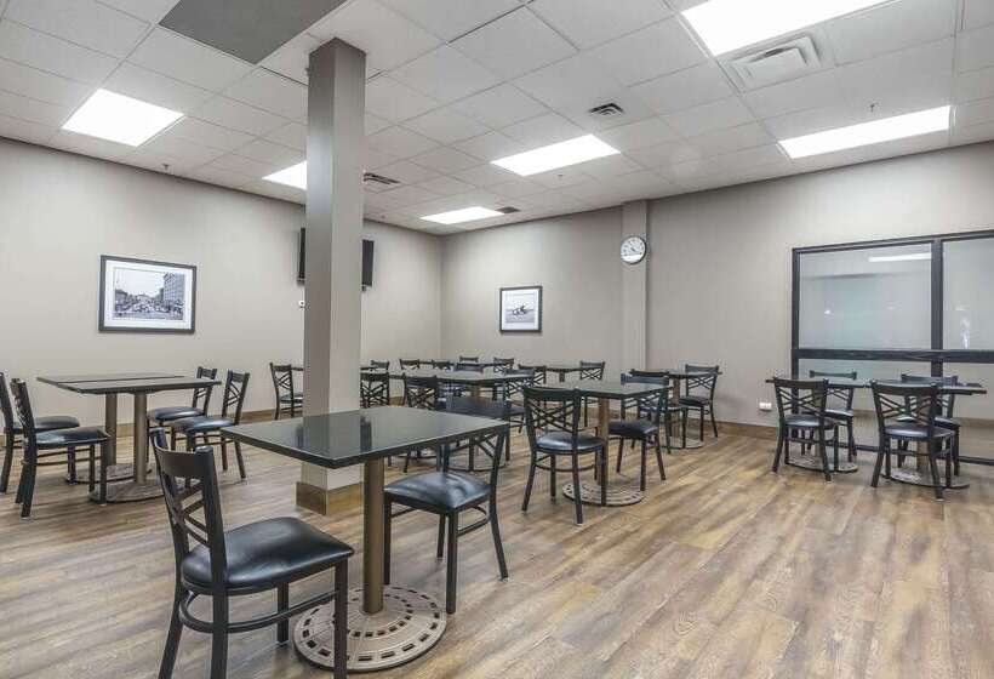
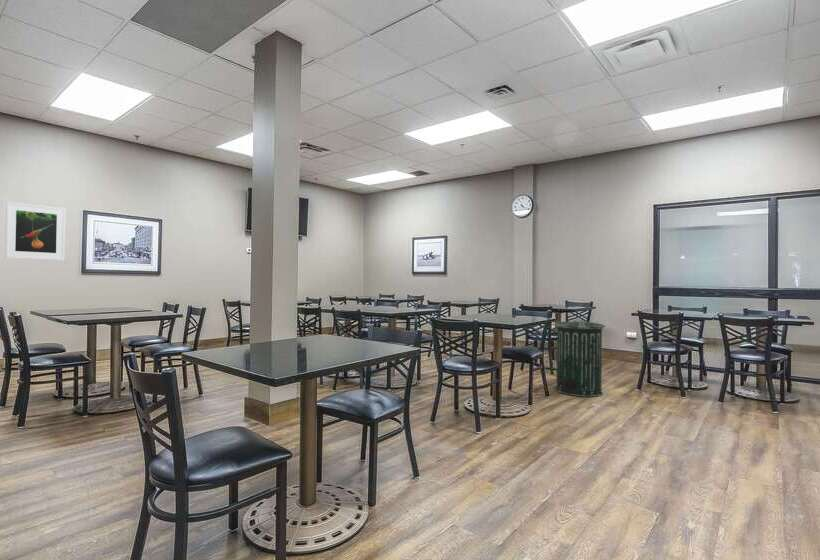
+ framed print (36, 232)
+ trash can (578, 355)
